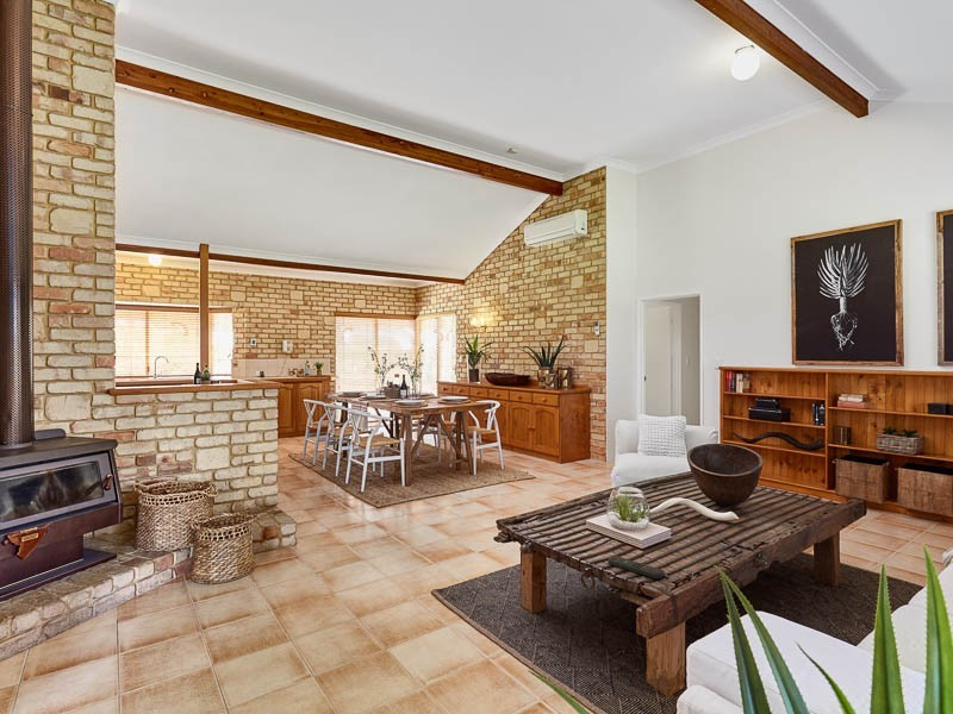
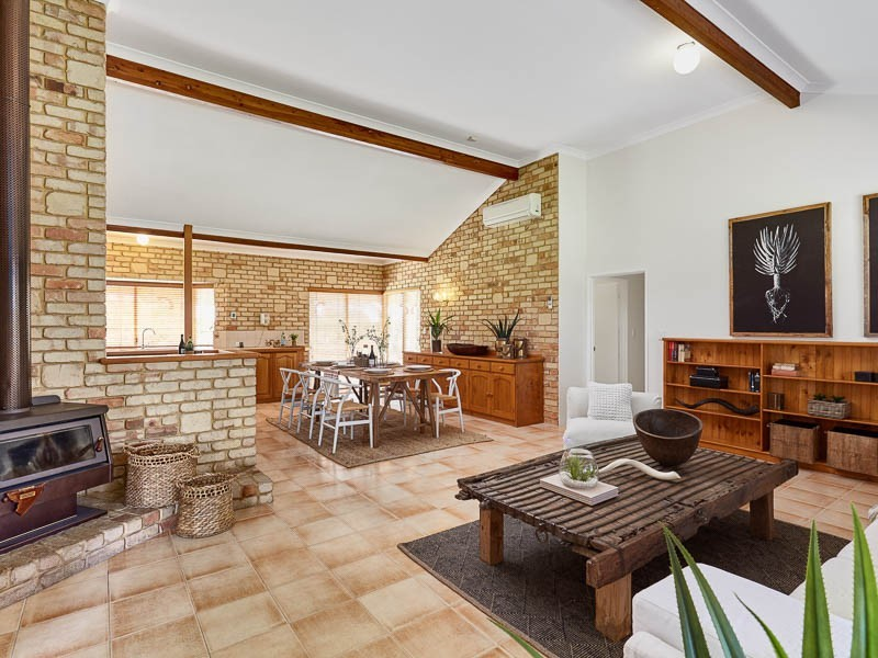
- remote control (635, 566)
